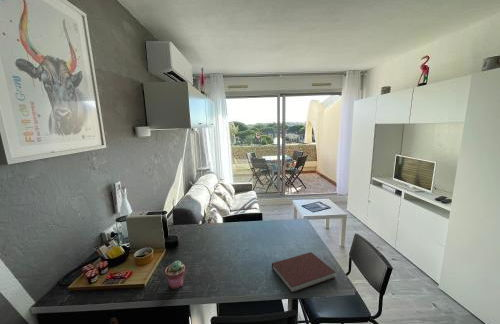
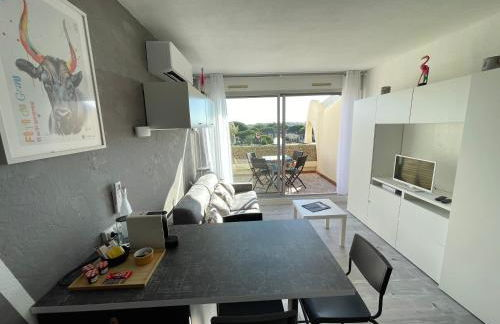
- potted succulent (175, 273)
- notebook (302, 270)
